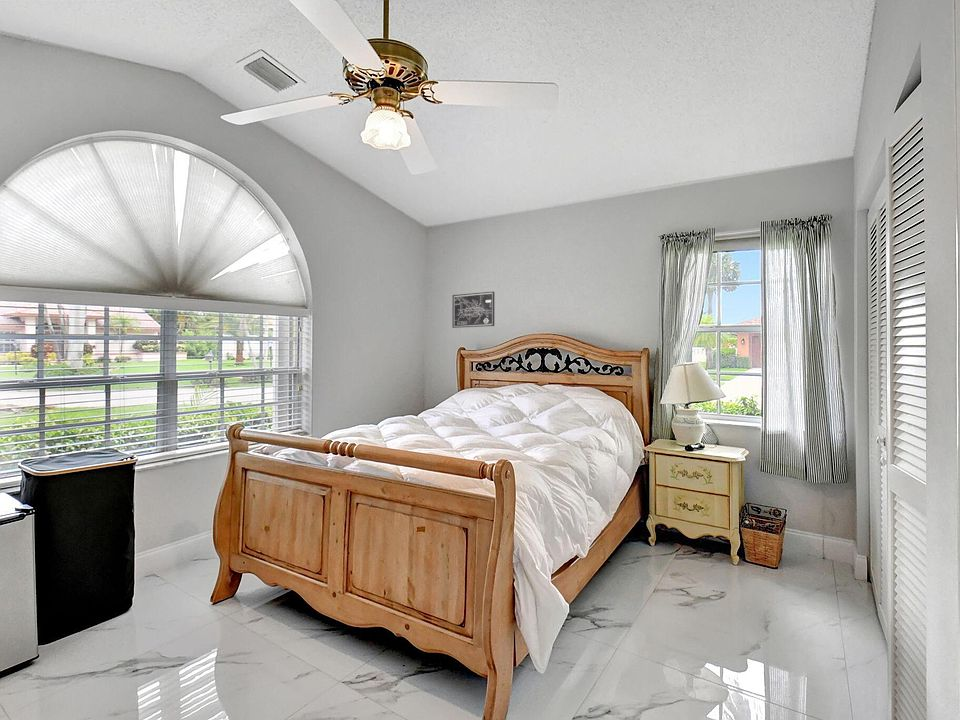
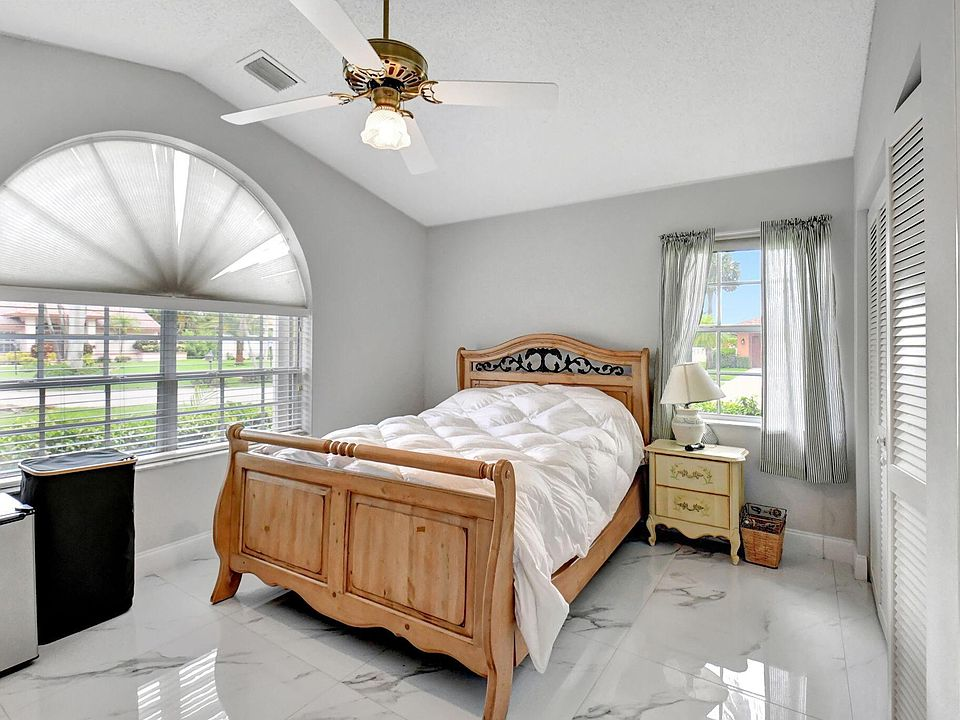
- wall art (472, 310)
